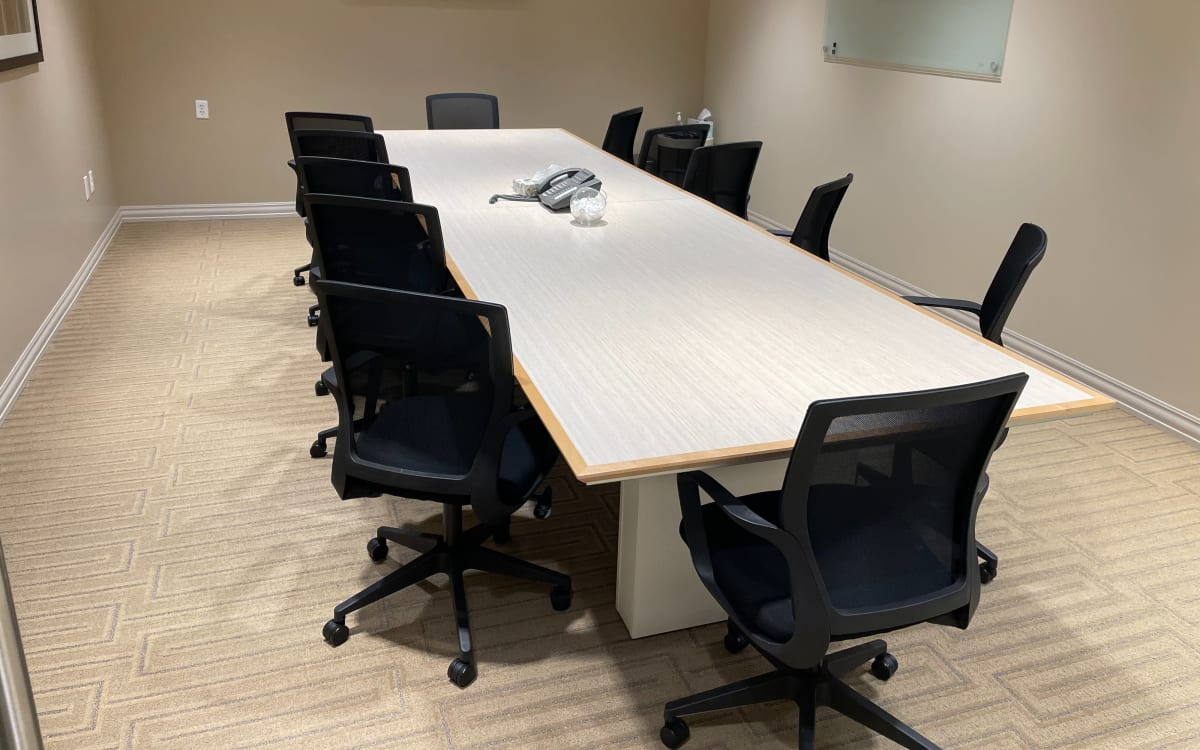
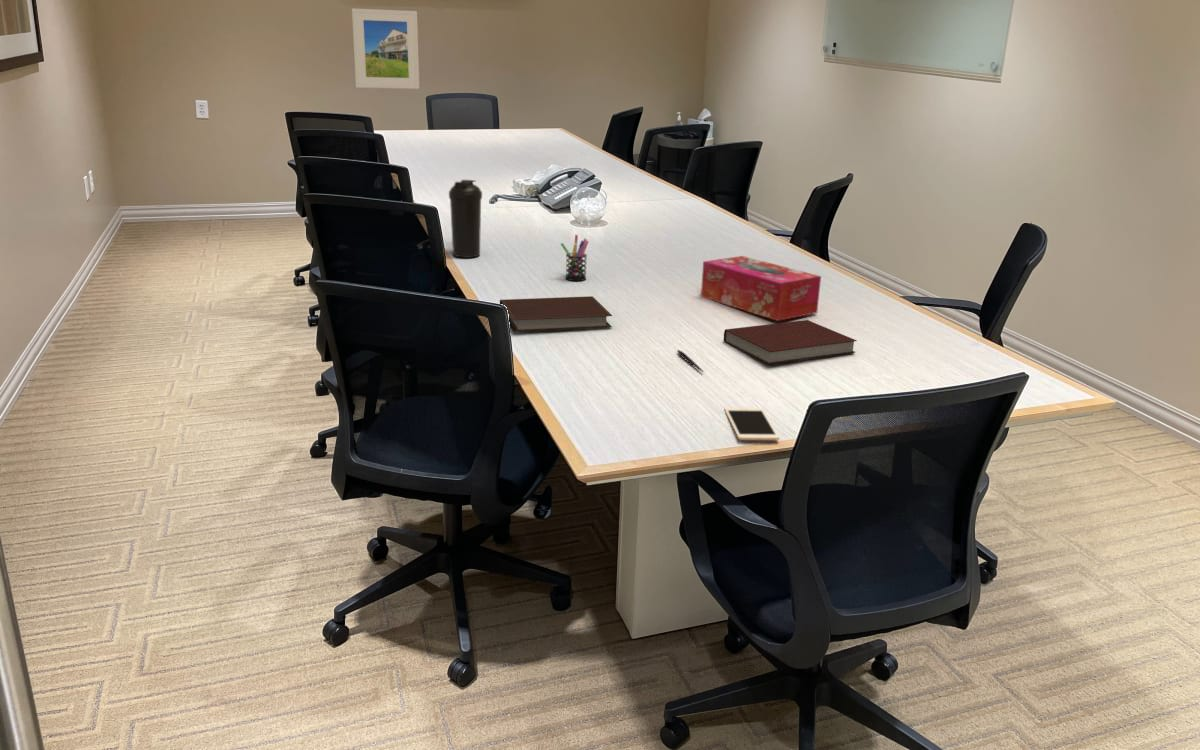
+ pen holder (573, 257)
+ cell phone (750, 423)
+ tissue box (759, 286)
+ notebook (789, 340)
+ pen (689, 360)
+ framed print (386, 49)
+ water bottle (465, 218)
+ notebook (554, 312)
